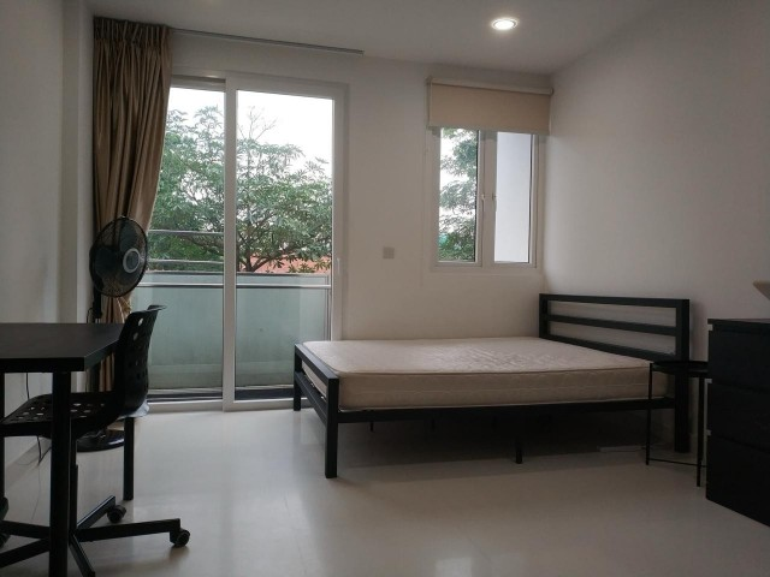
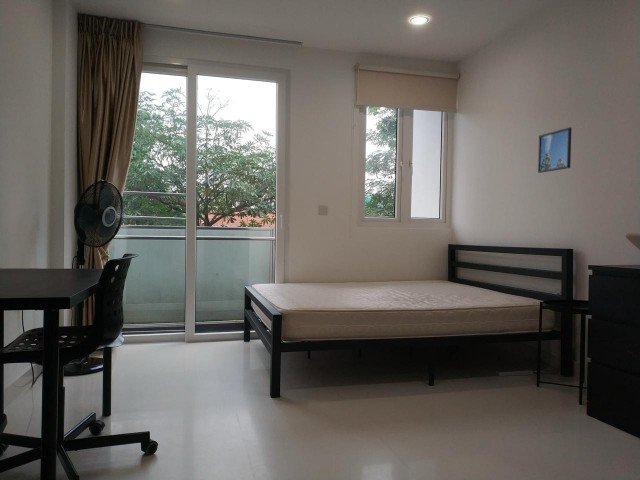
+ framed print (553, 151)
